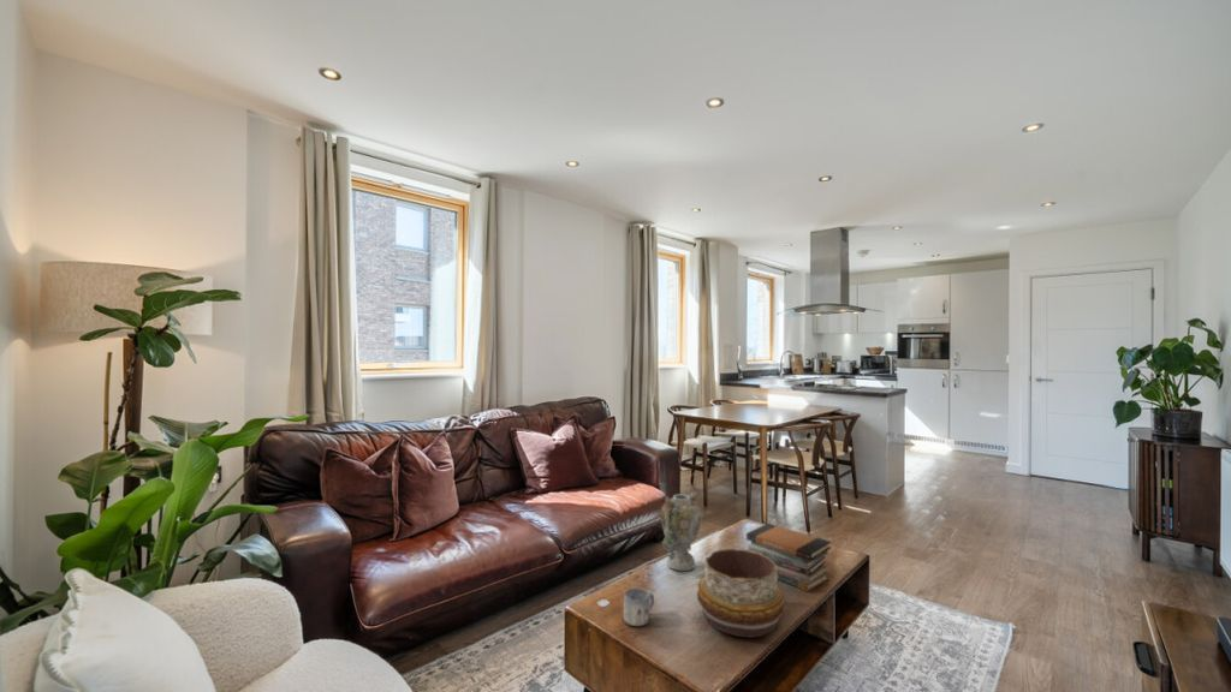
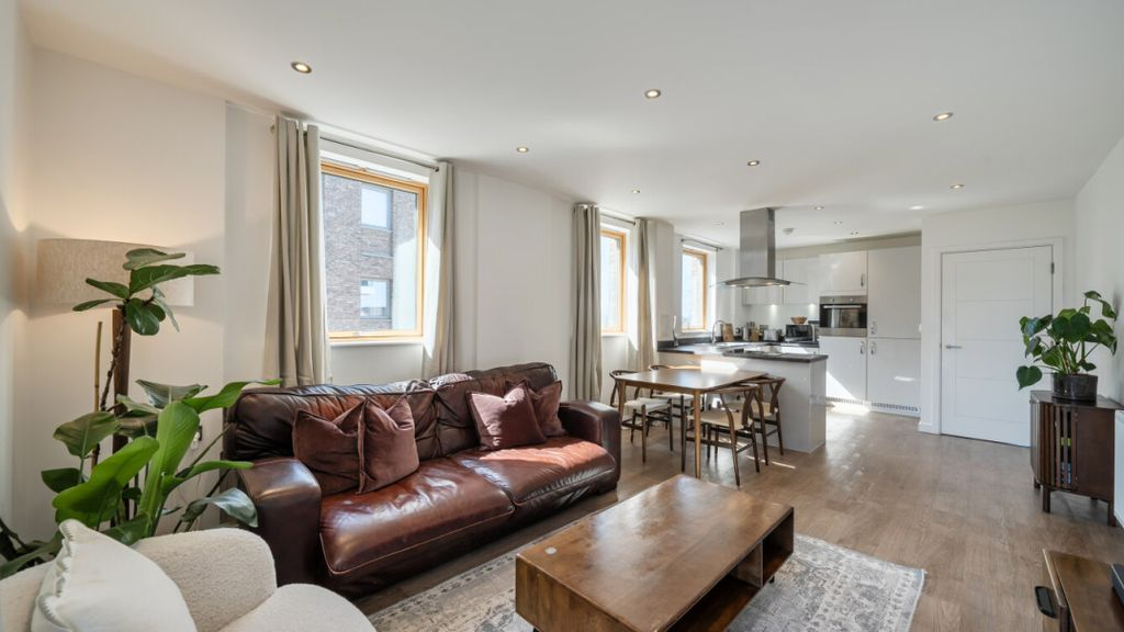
- mug (640, 604)
- decorative bowl (739, 591)
- vase (680, 529)
- book stack (786, 554)
